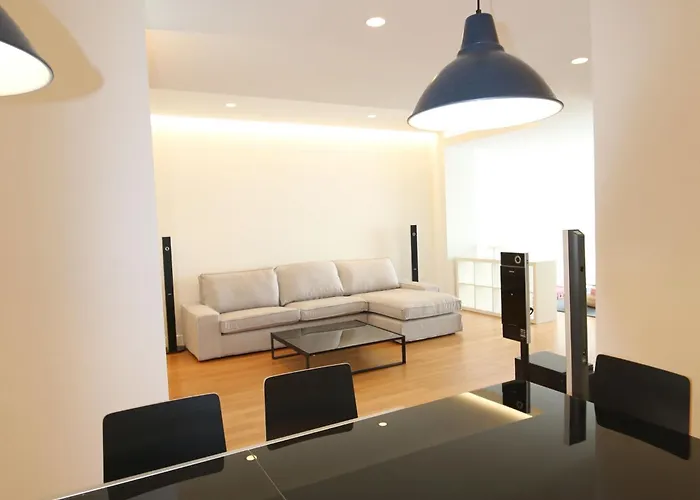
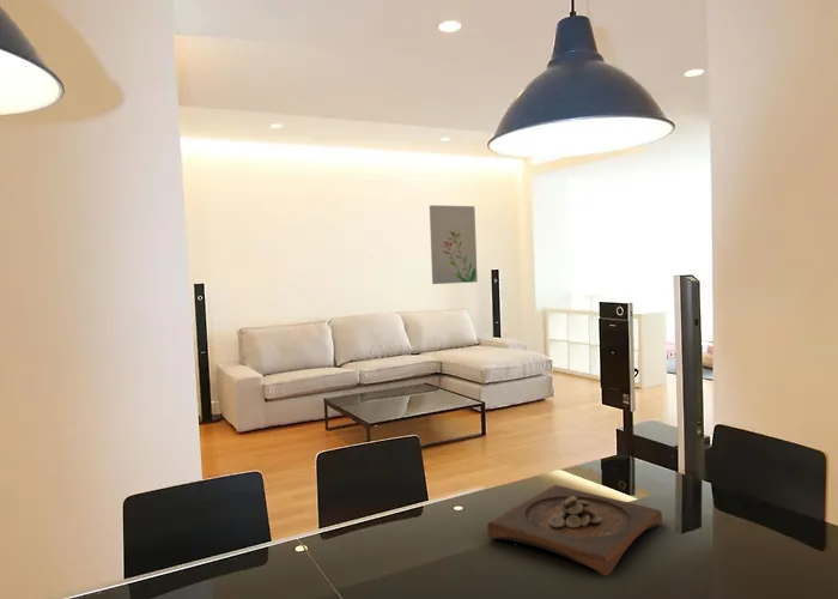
+ wooden tray (576, 514)
+ wall art (454, 244)
